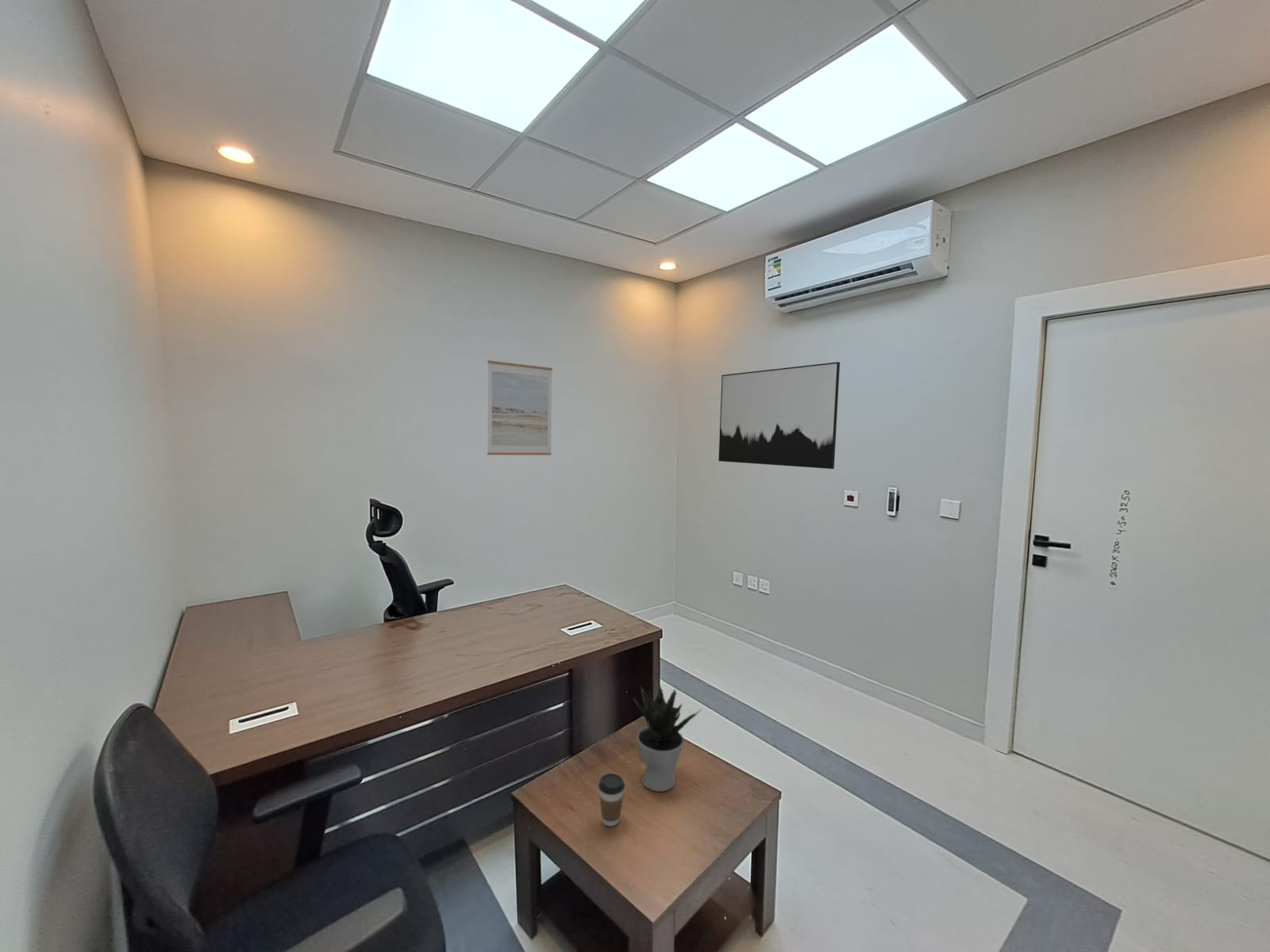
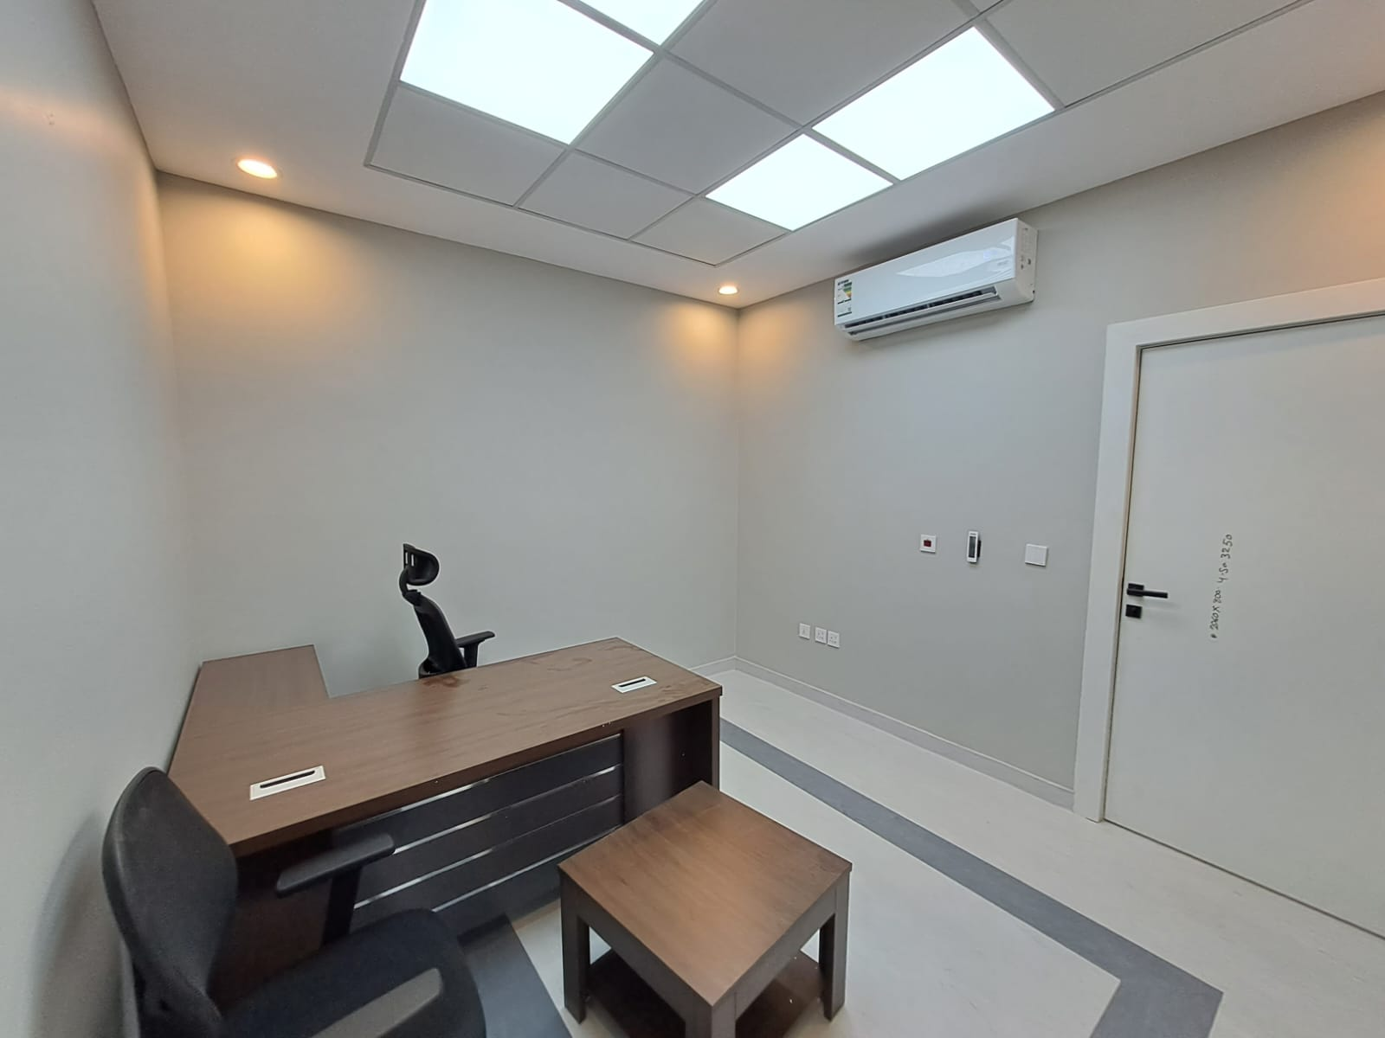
- wall art (521, 409)
- wall art (772, 417)
- coffee cup (611, 800)
- potted plant (656, 732)
